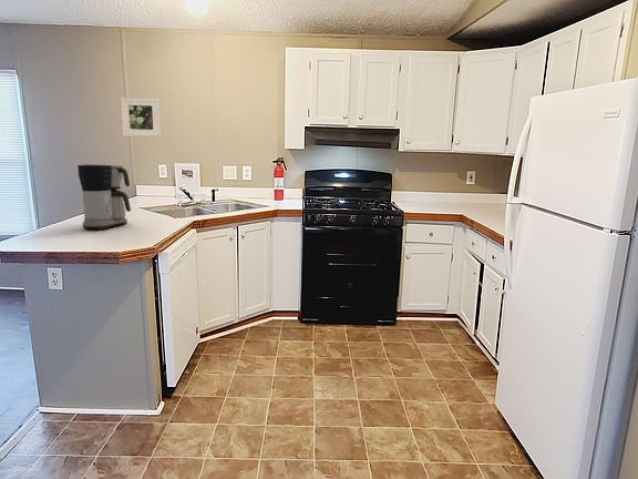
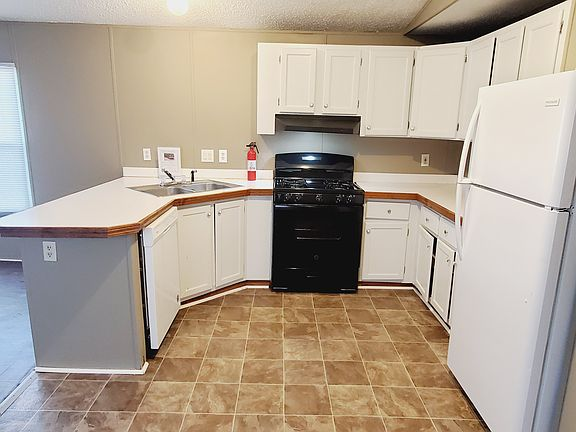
- coffee maker (106, 195)
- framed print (141, 118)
